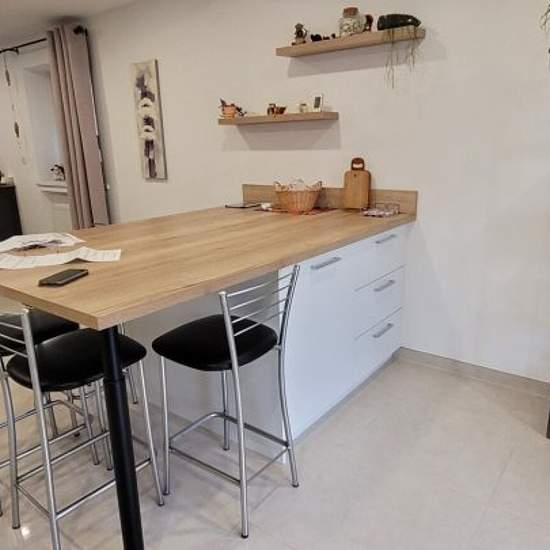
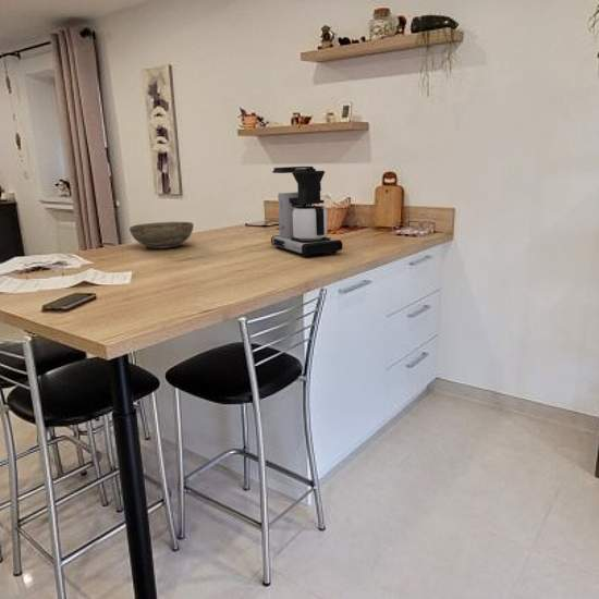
+ coffee maker (304, 209)
+ bowl (162, 235)
